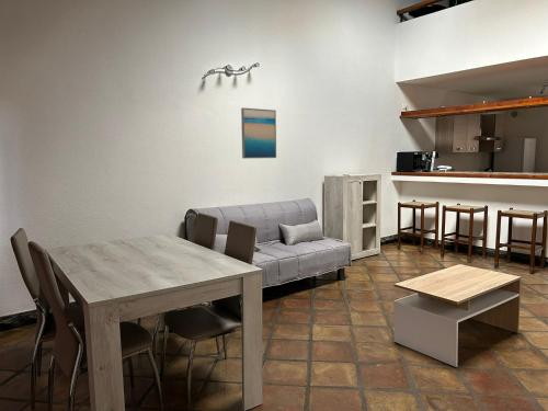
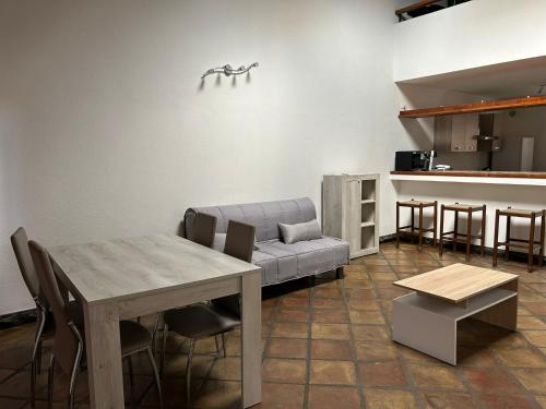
- wall art (259, 134)
